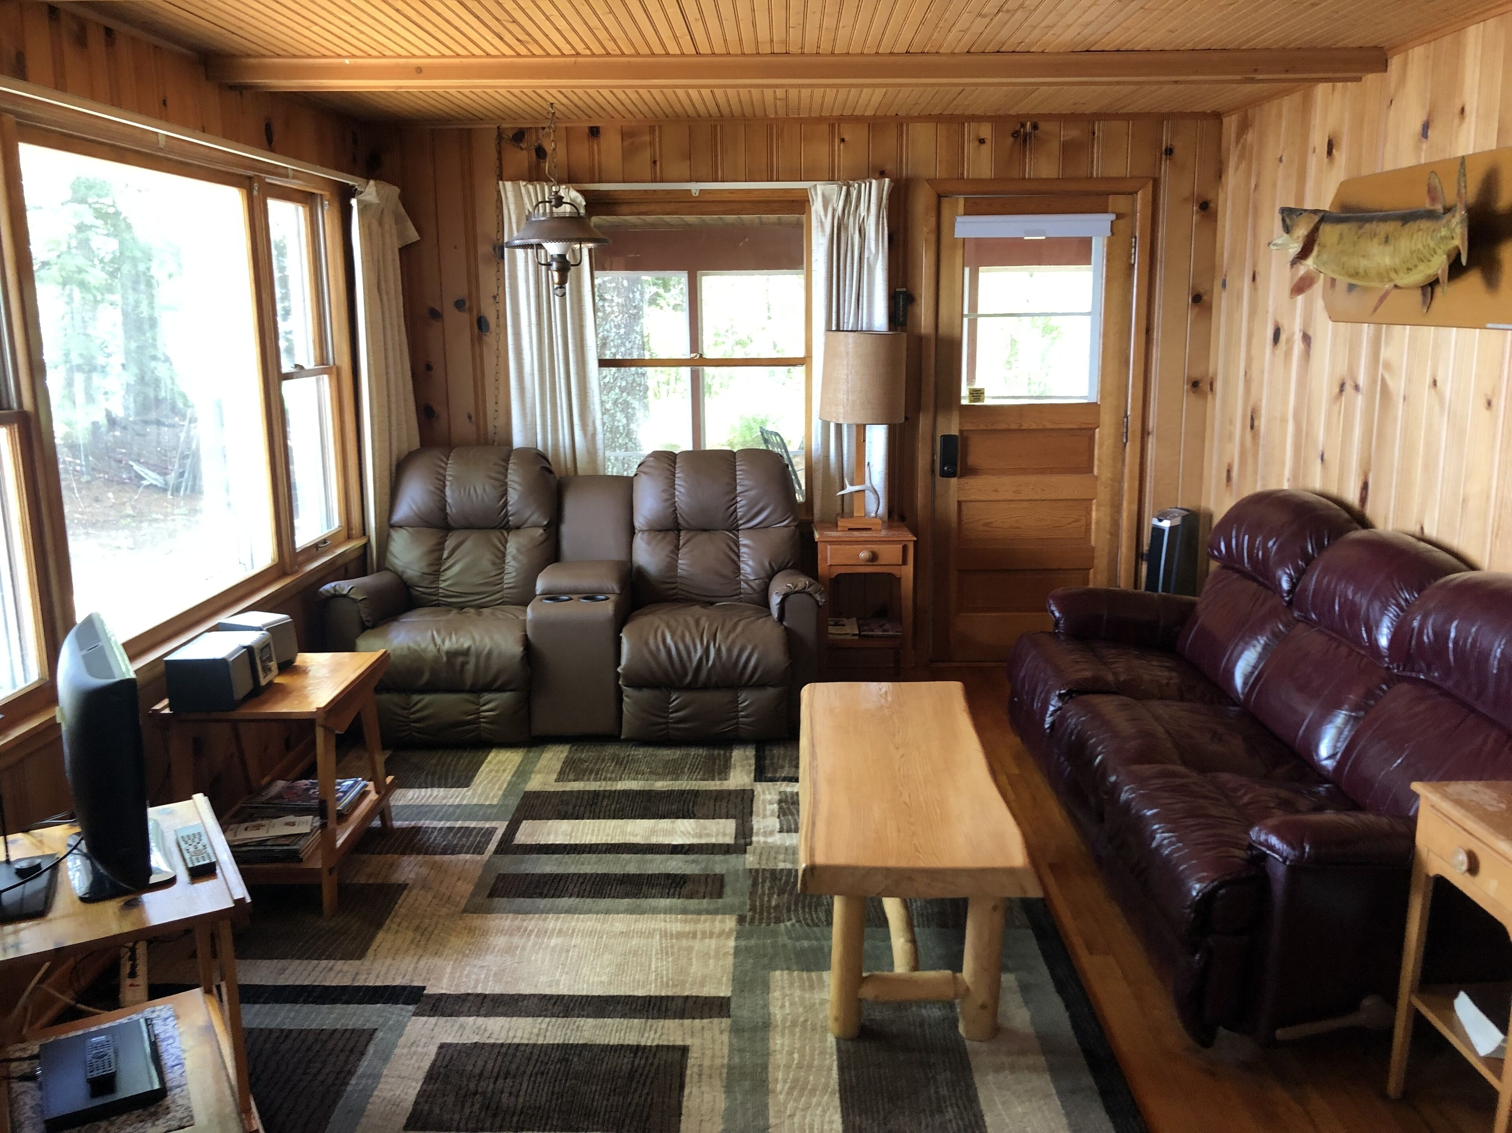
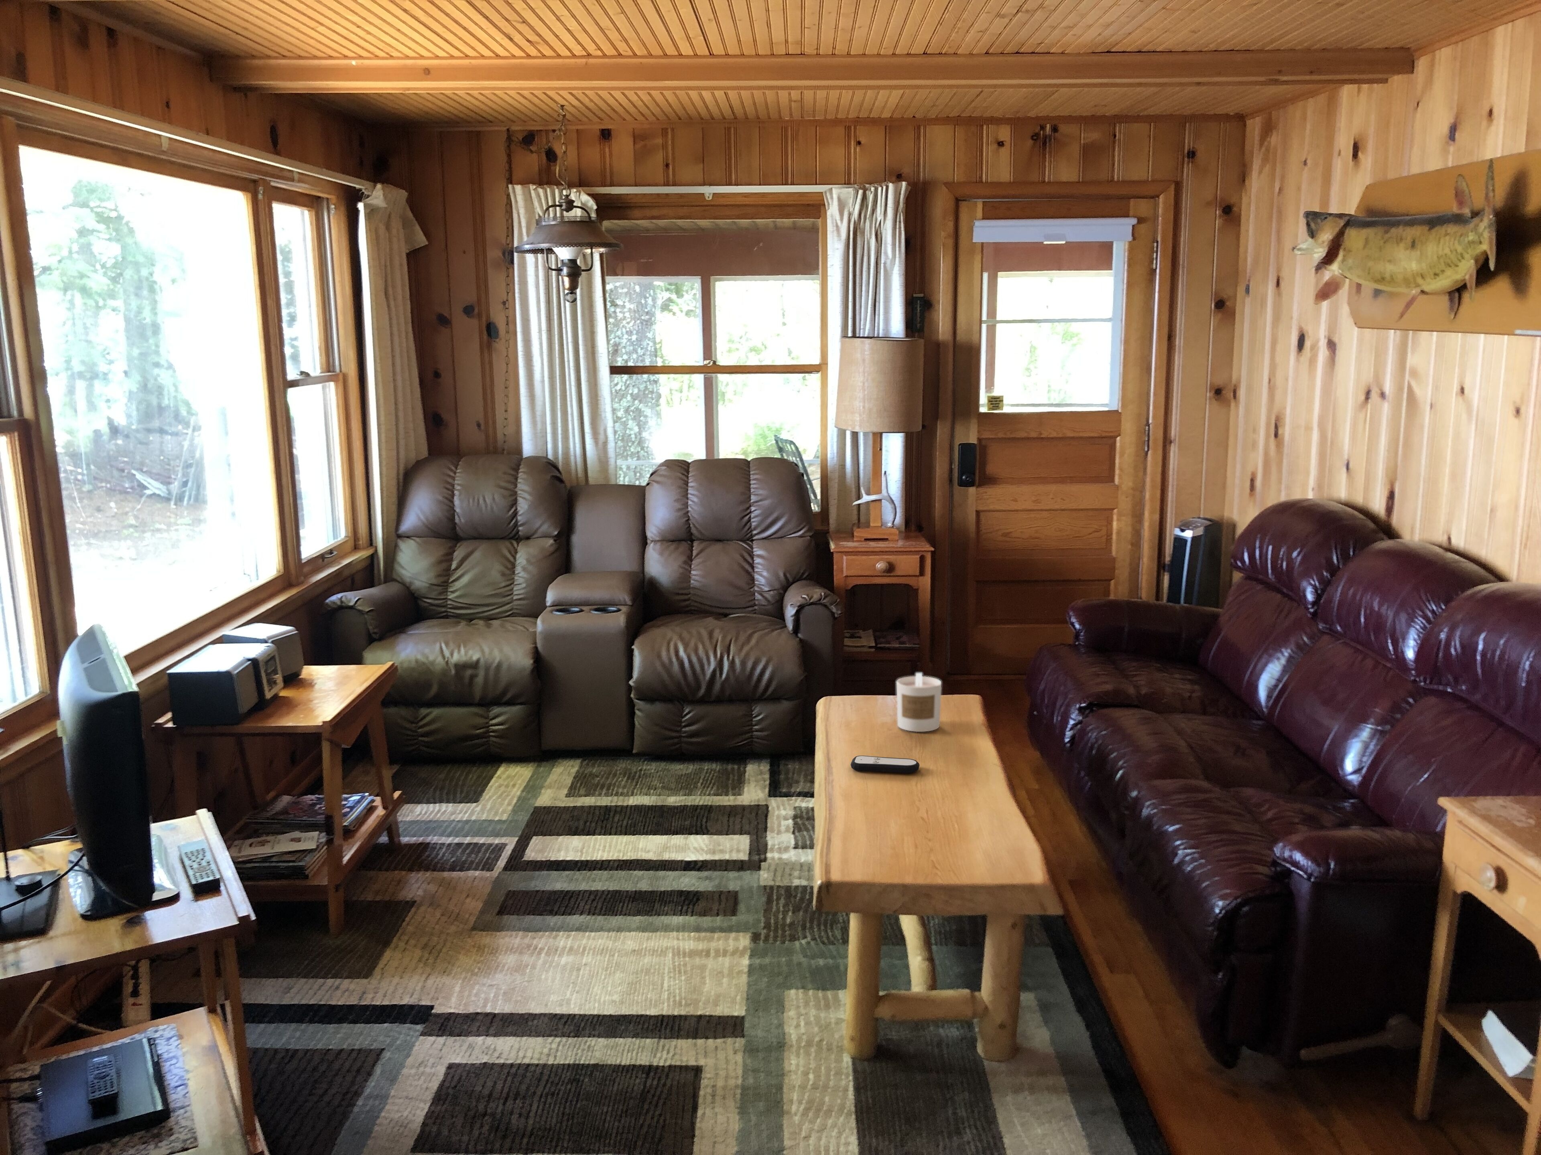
+ remote control (885, 764)
+ candle (919, 699)
